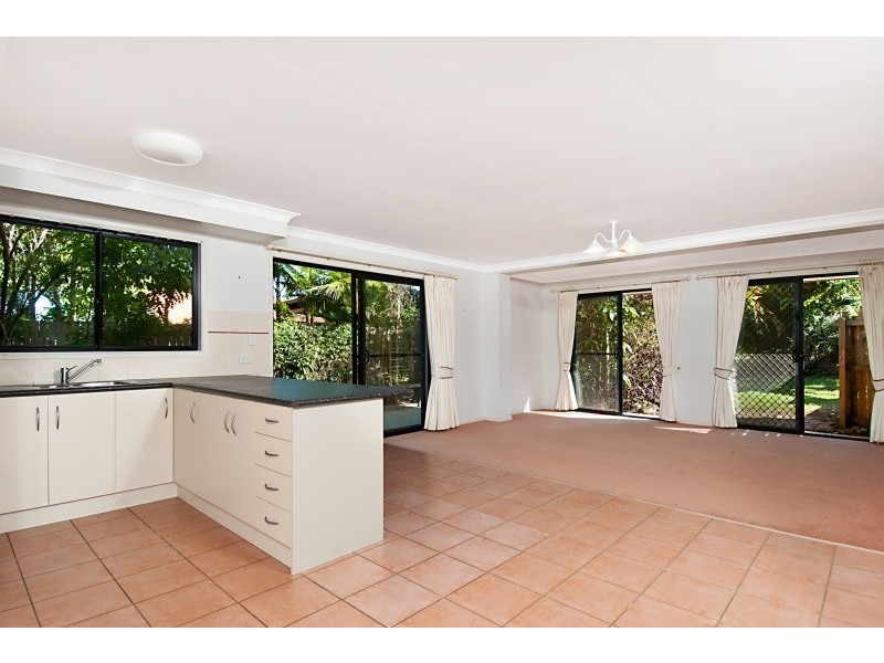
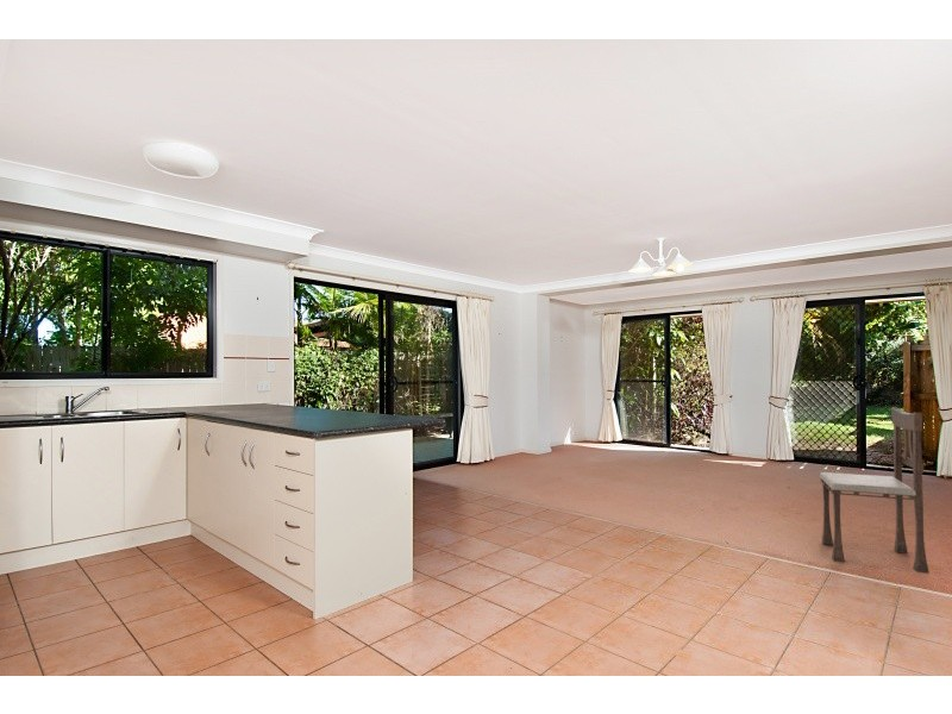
+ dining chair (868, 482)
